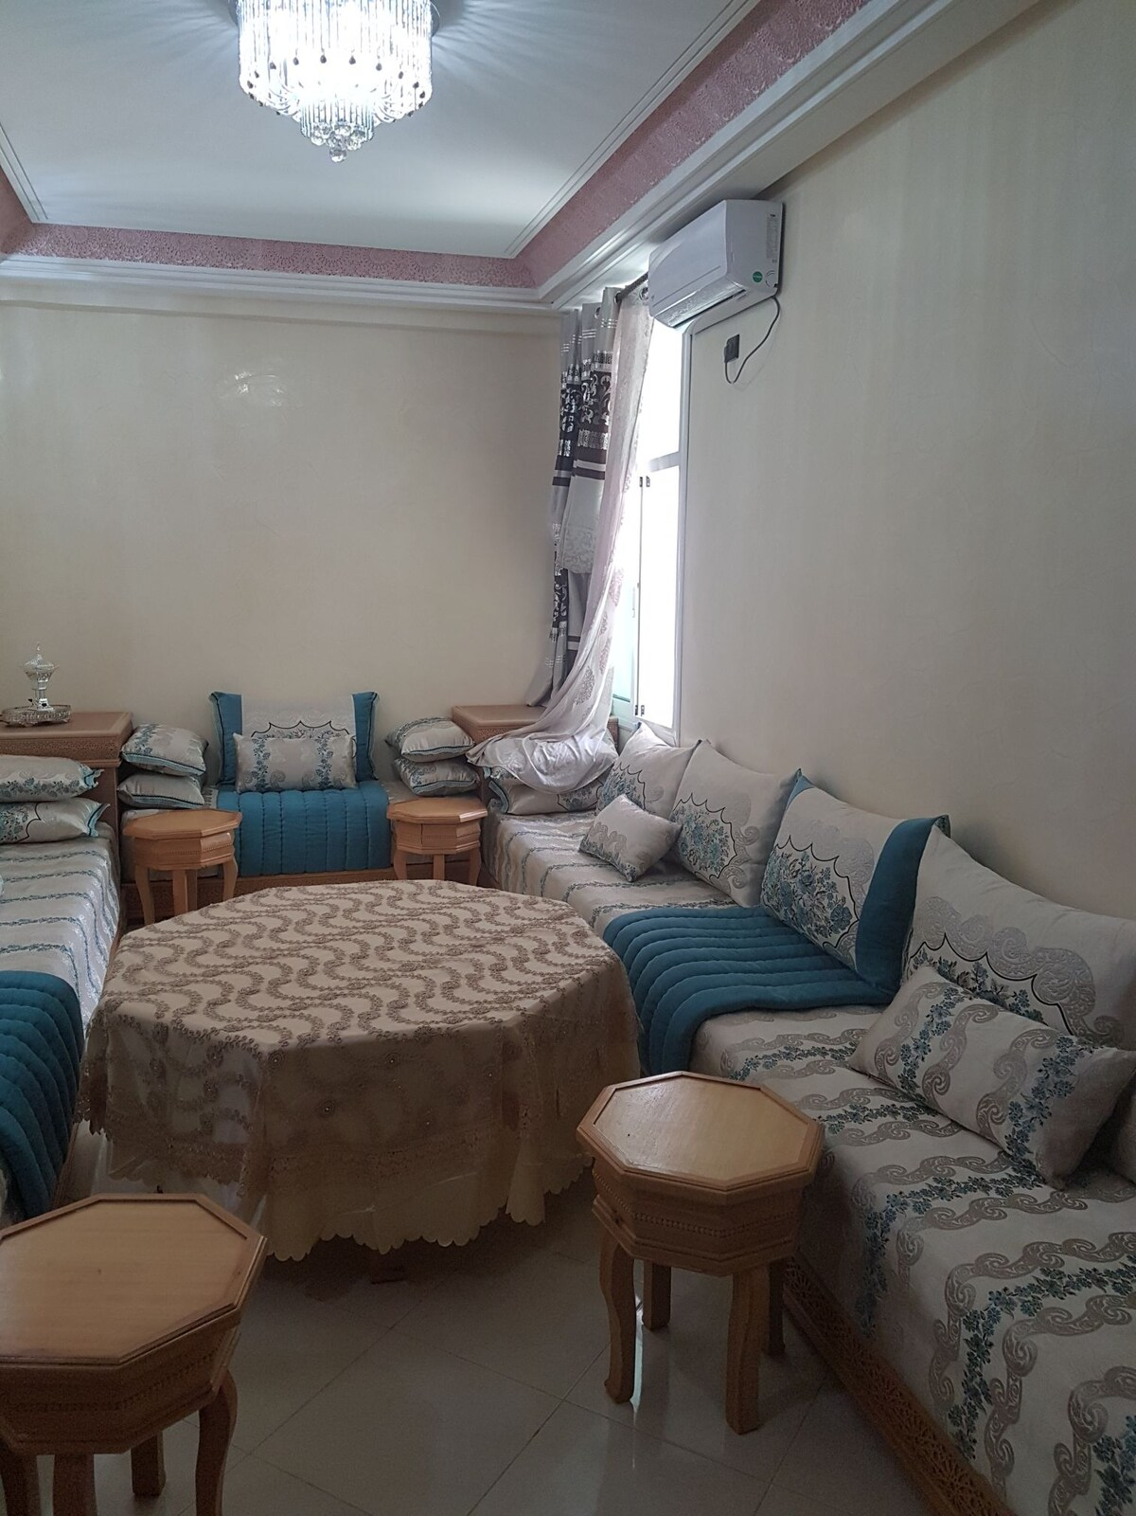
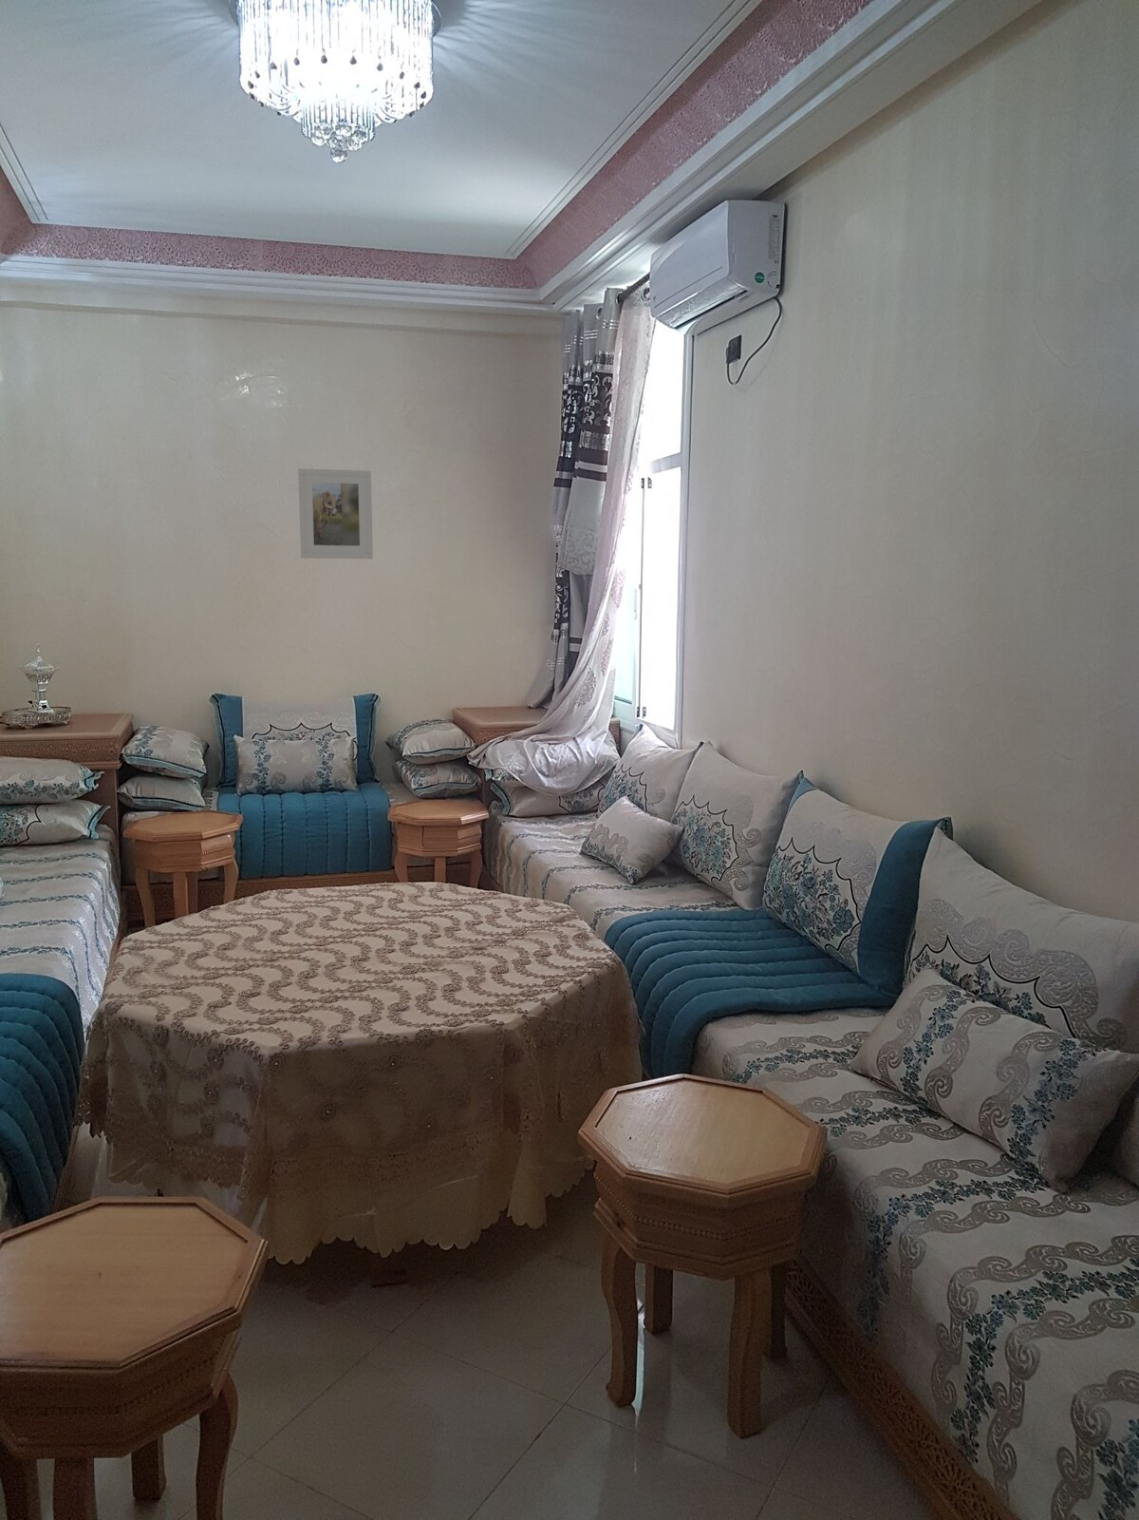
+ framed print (336, 513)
